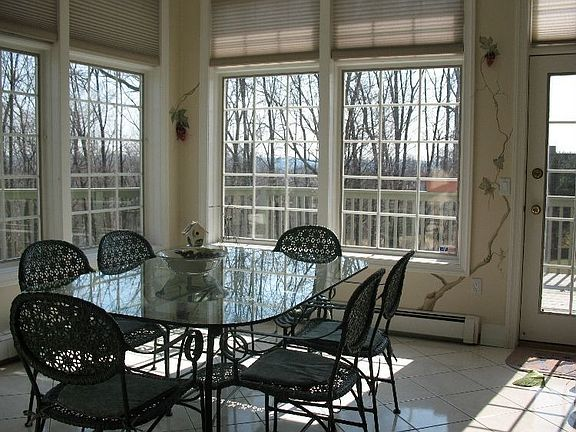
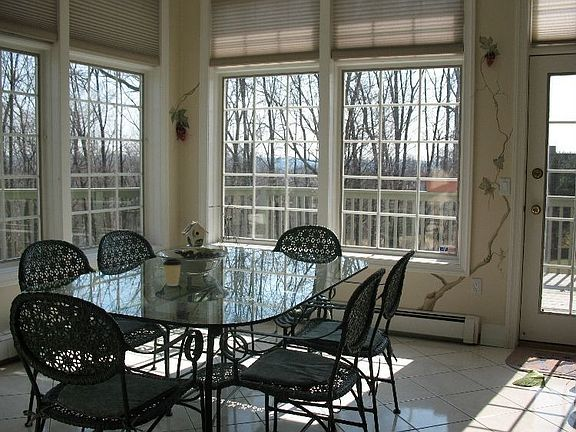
+ coffee cup (172, 272)
